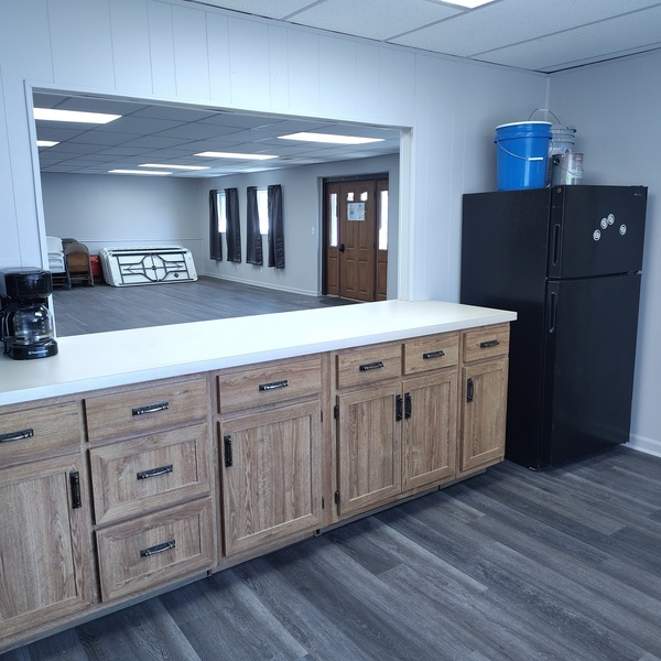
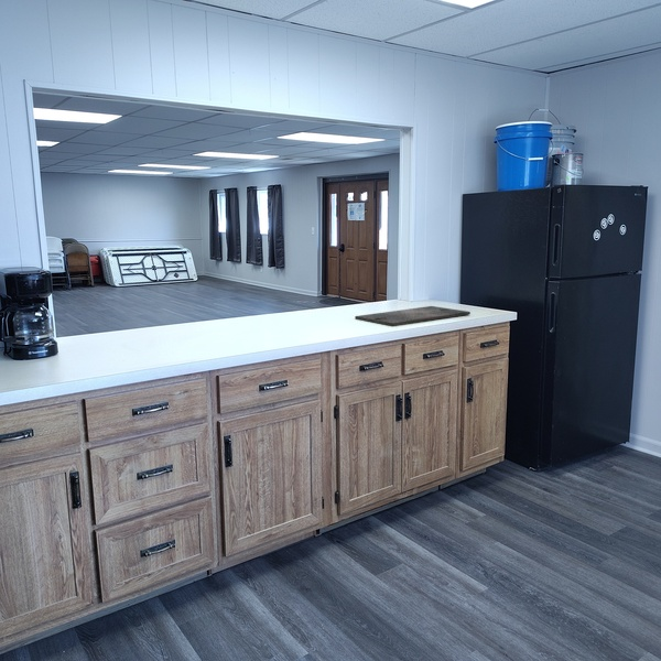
+ cutting board (413, 315)
